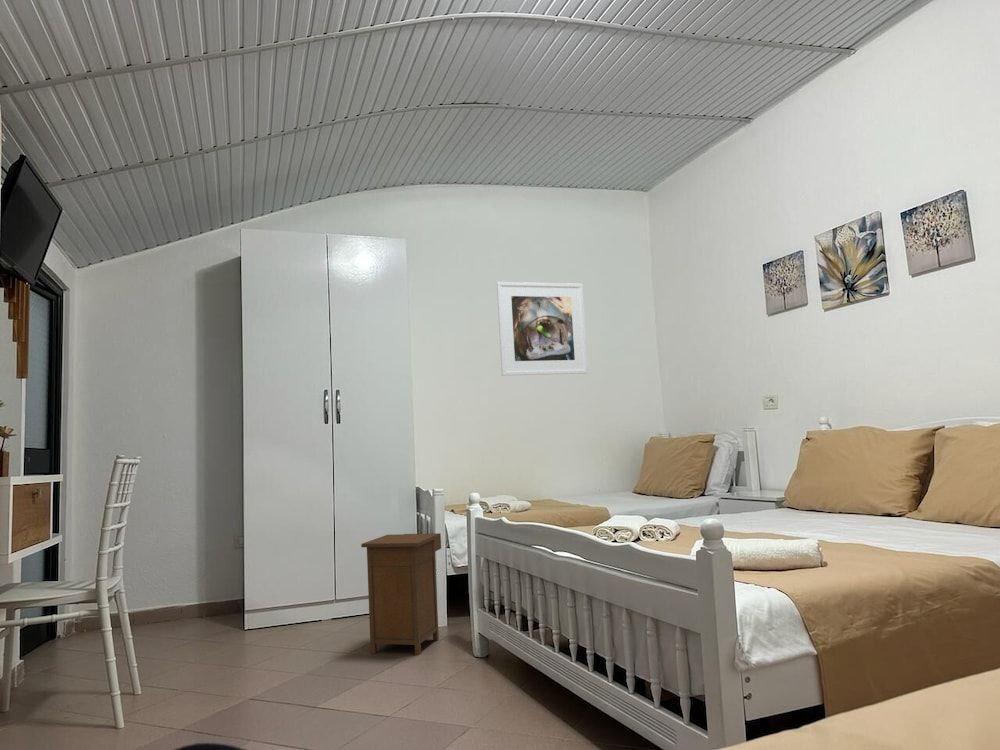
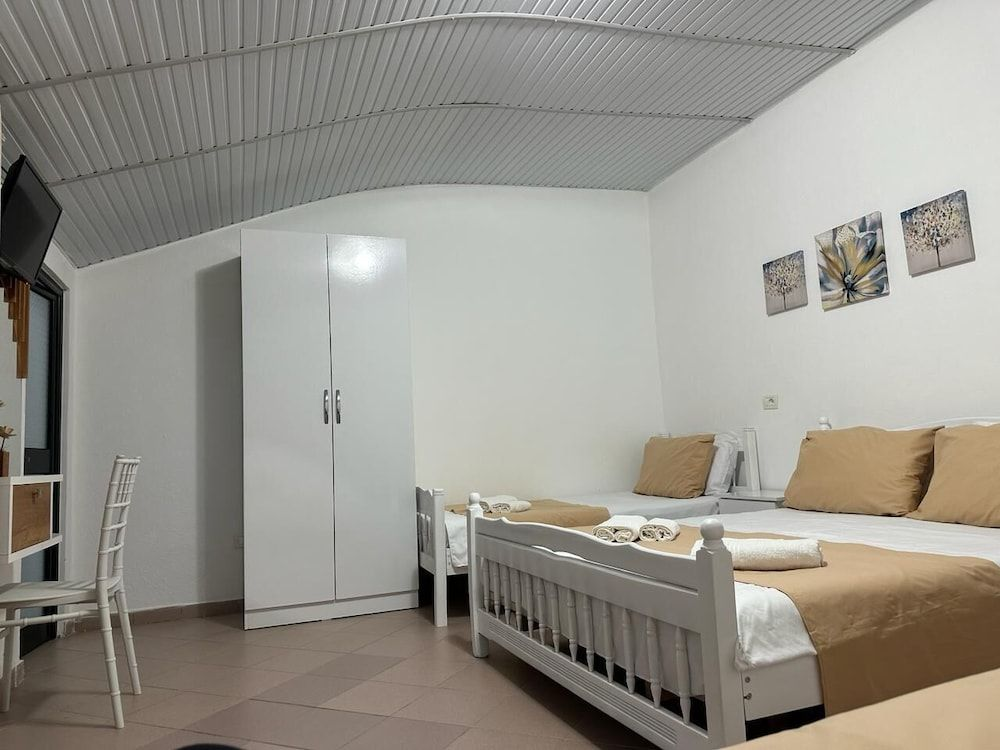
- nightstand (409, 588)
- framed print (543, 328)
